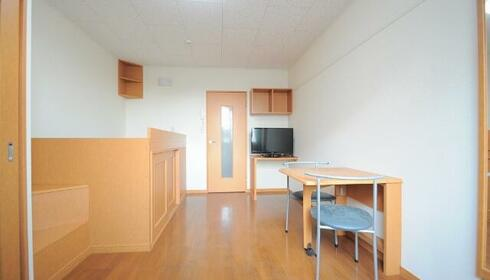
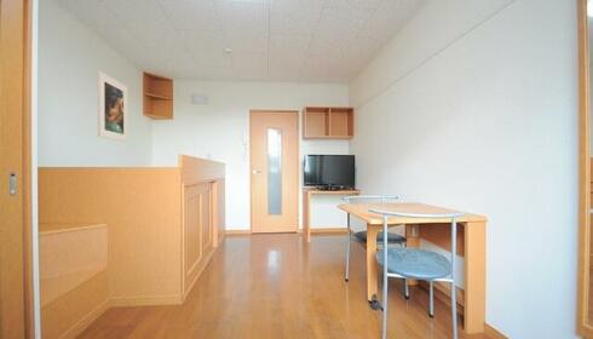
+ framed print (114, 109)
